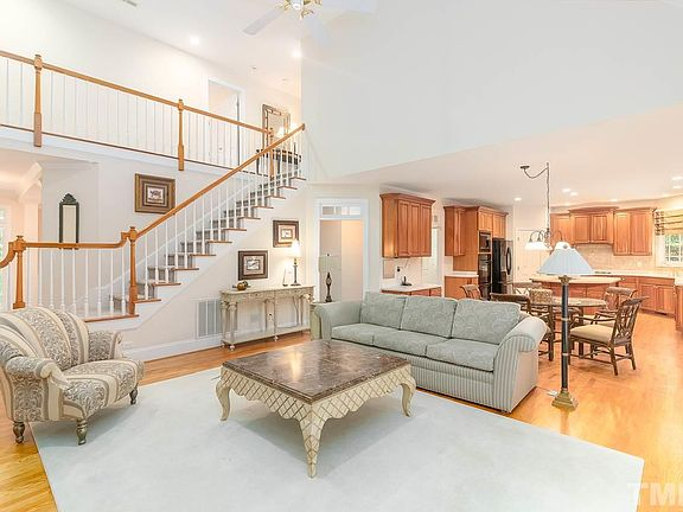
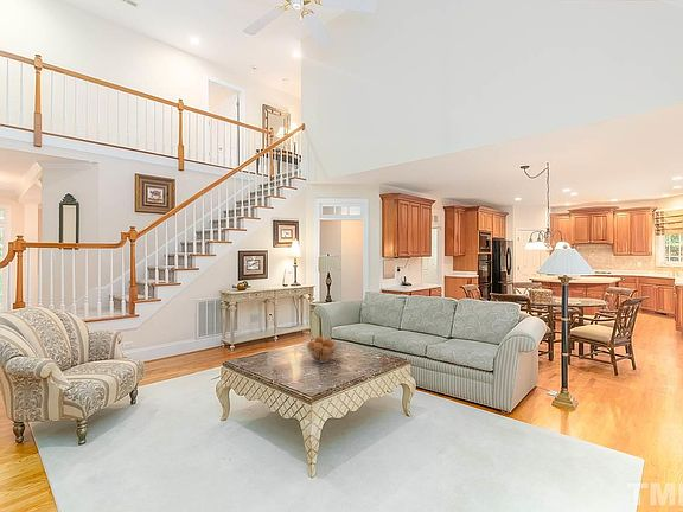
+ fruit basket (321, 348)
